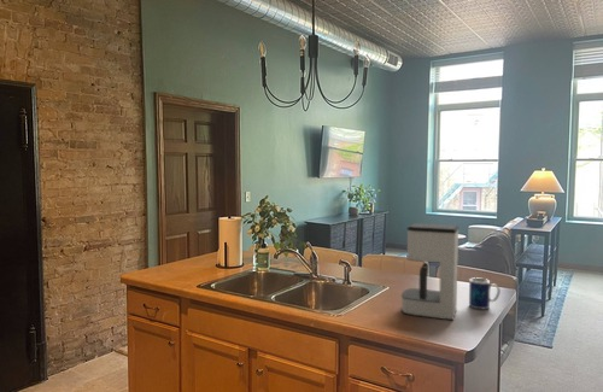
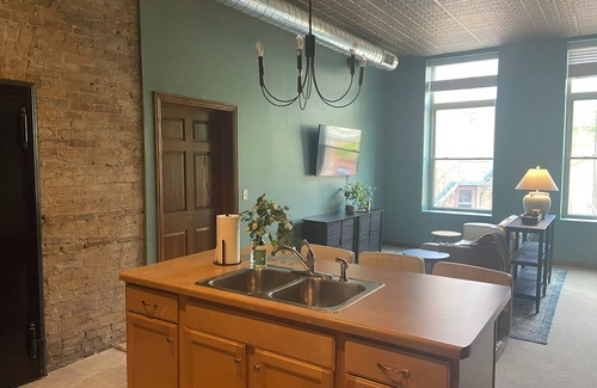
- coffee maker (427, 269)
- mug (484, 293)
